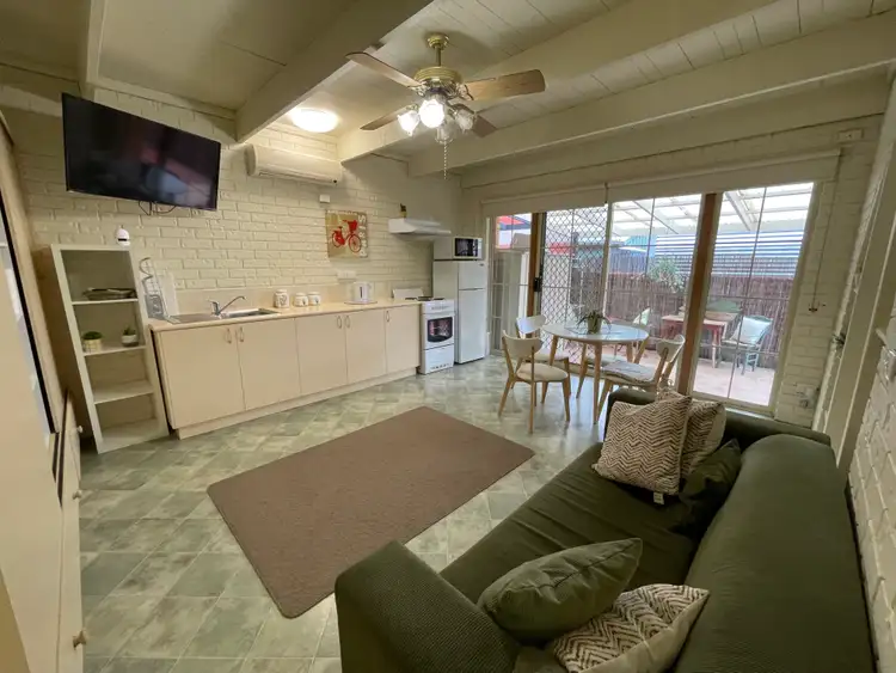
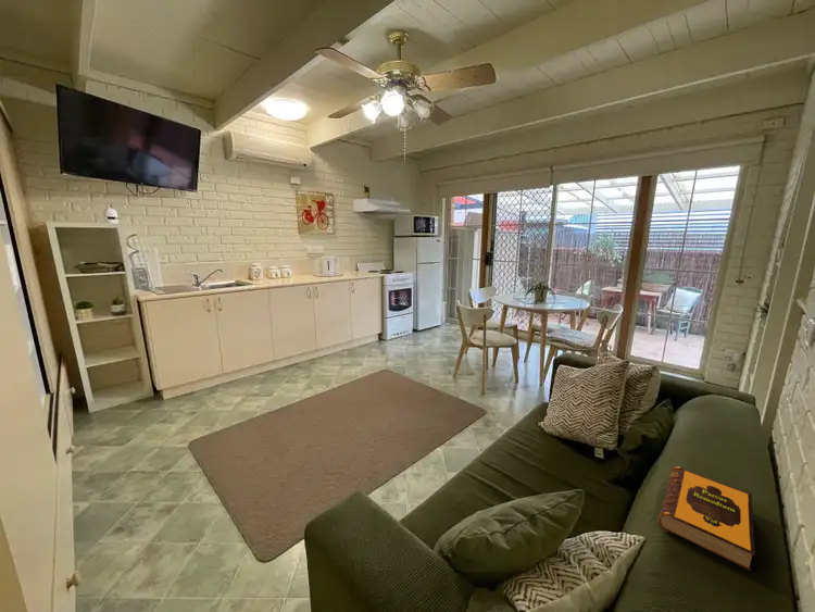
+ hardback book (704, 509)
